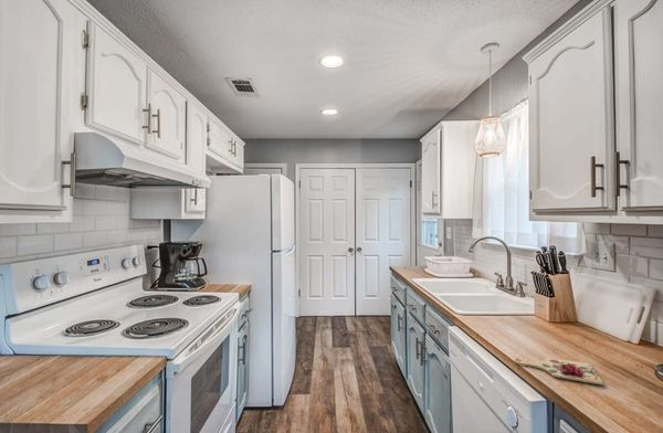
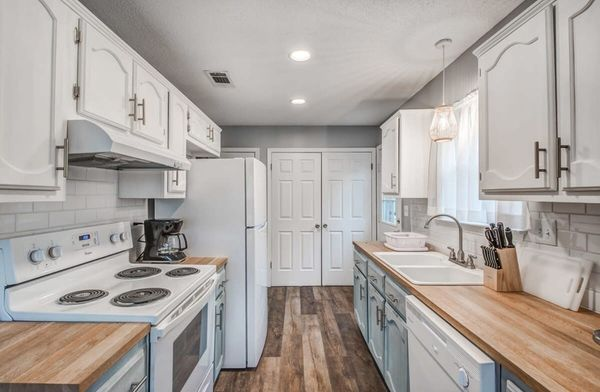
- cutting board (554, 363)
